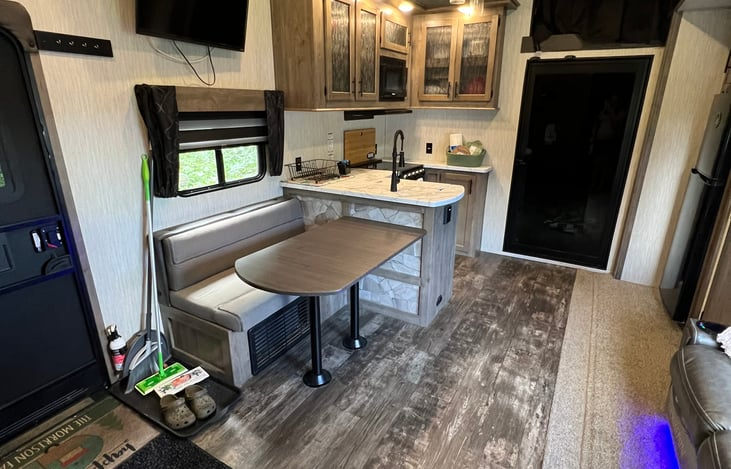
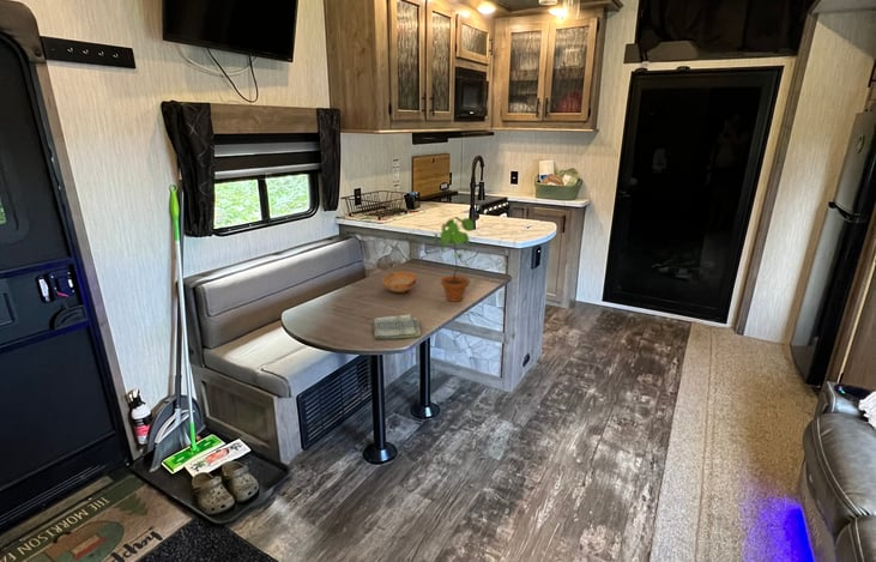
+ bowl (399, 283)
+ dish towel (397, 326)
+ potted plant (455, 259)
